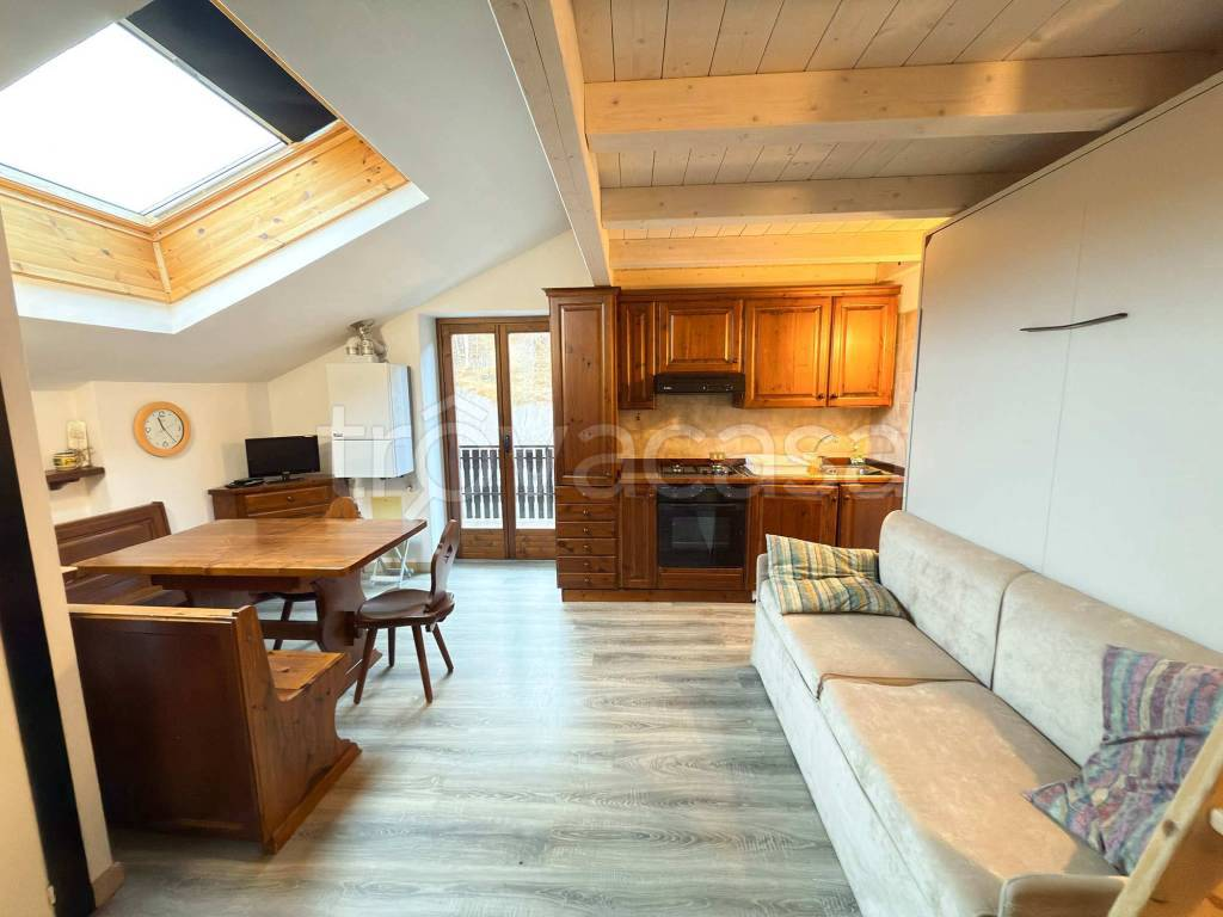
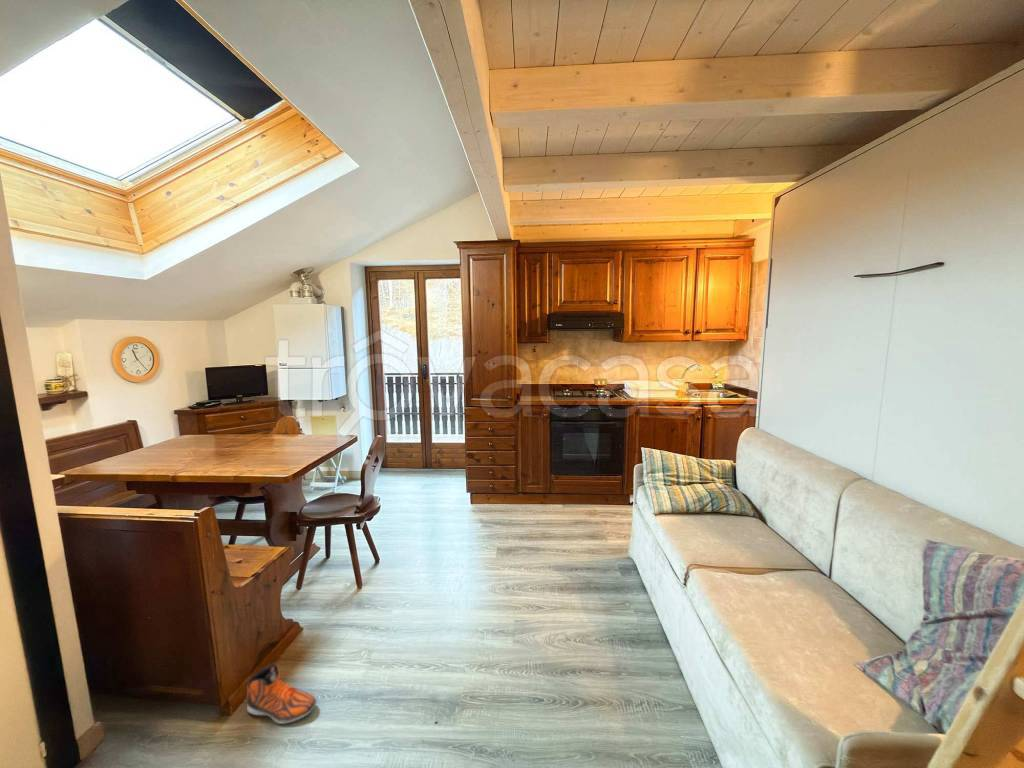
+ sneaker (278, 692)
